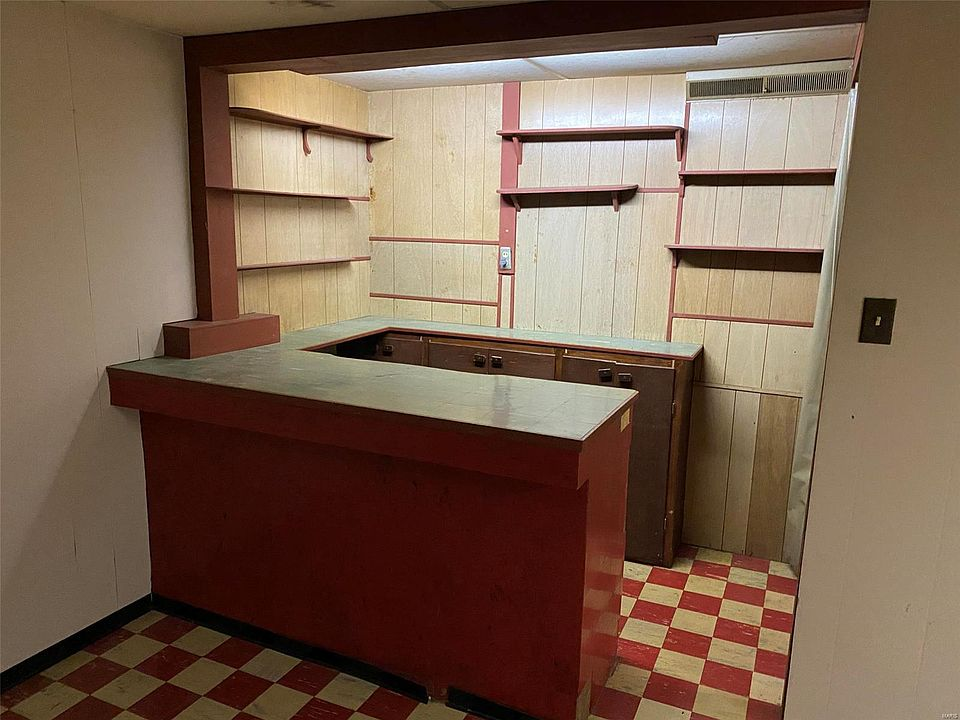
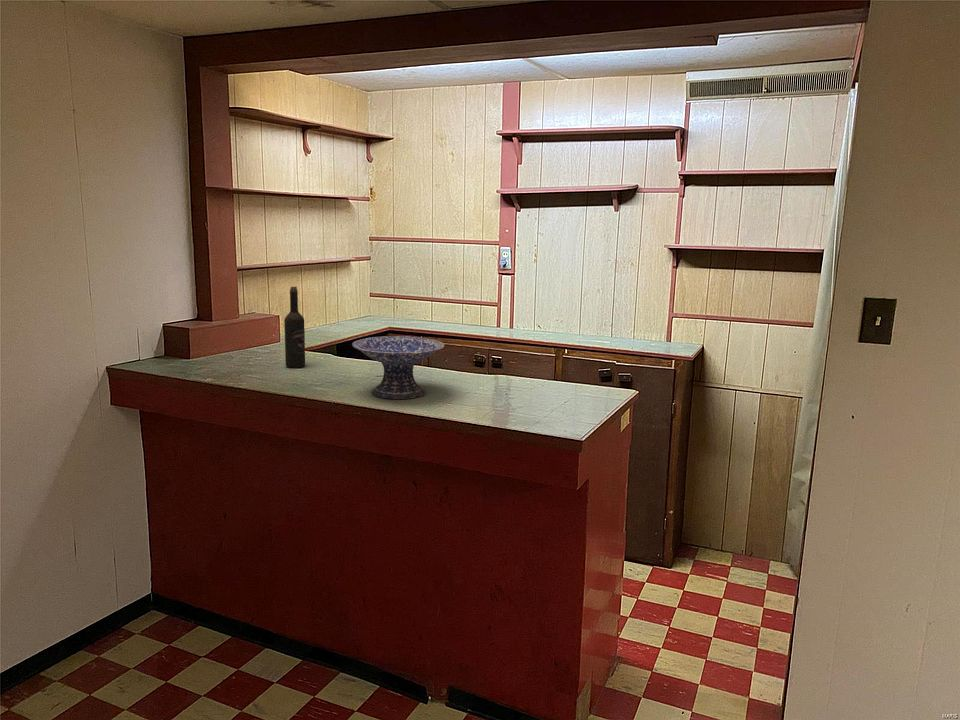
+ wine bottle (294, 326)
+ decorative bowl (398, 367)
